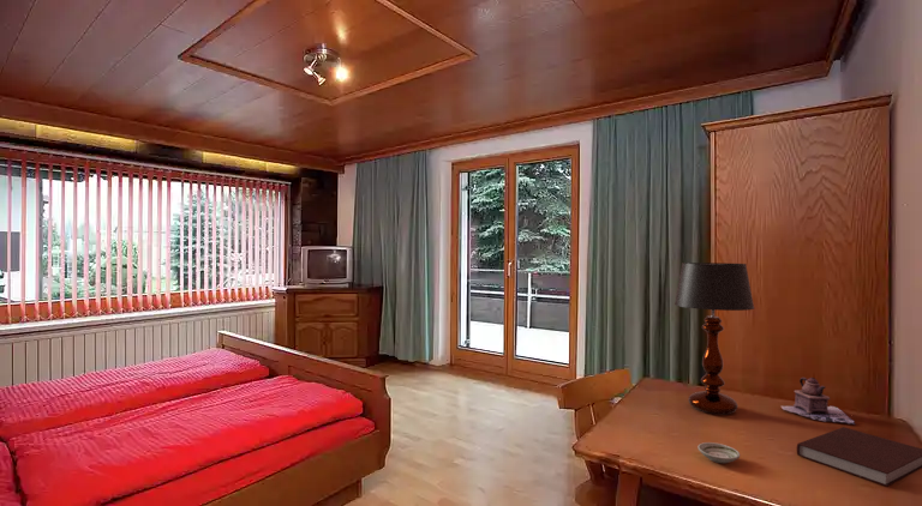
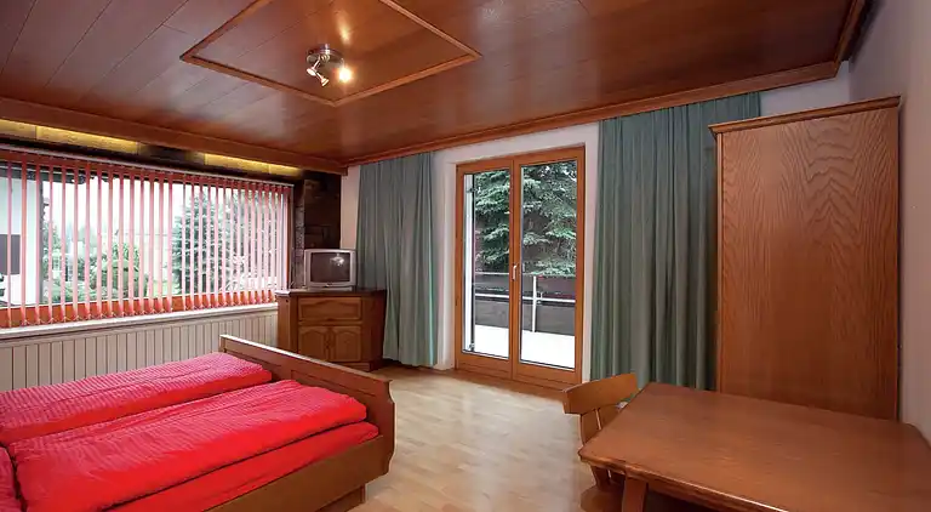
- notebook (862, 452)
- teapot (813, 394)
- saucer (718, 454)
- table lamp (712, 336)
